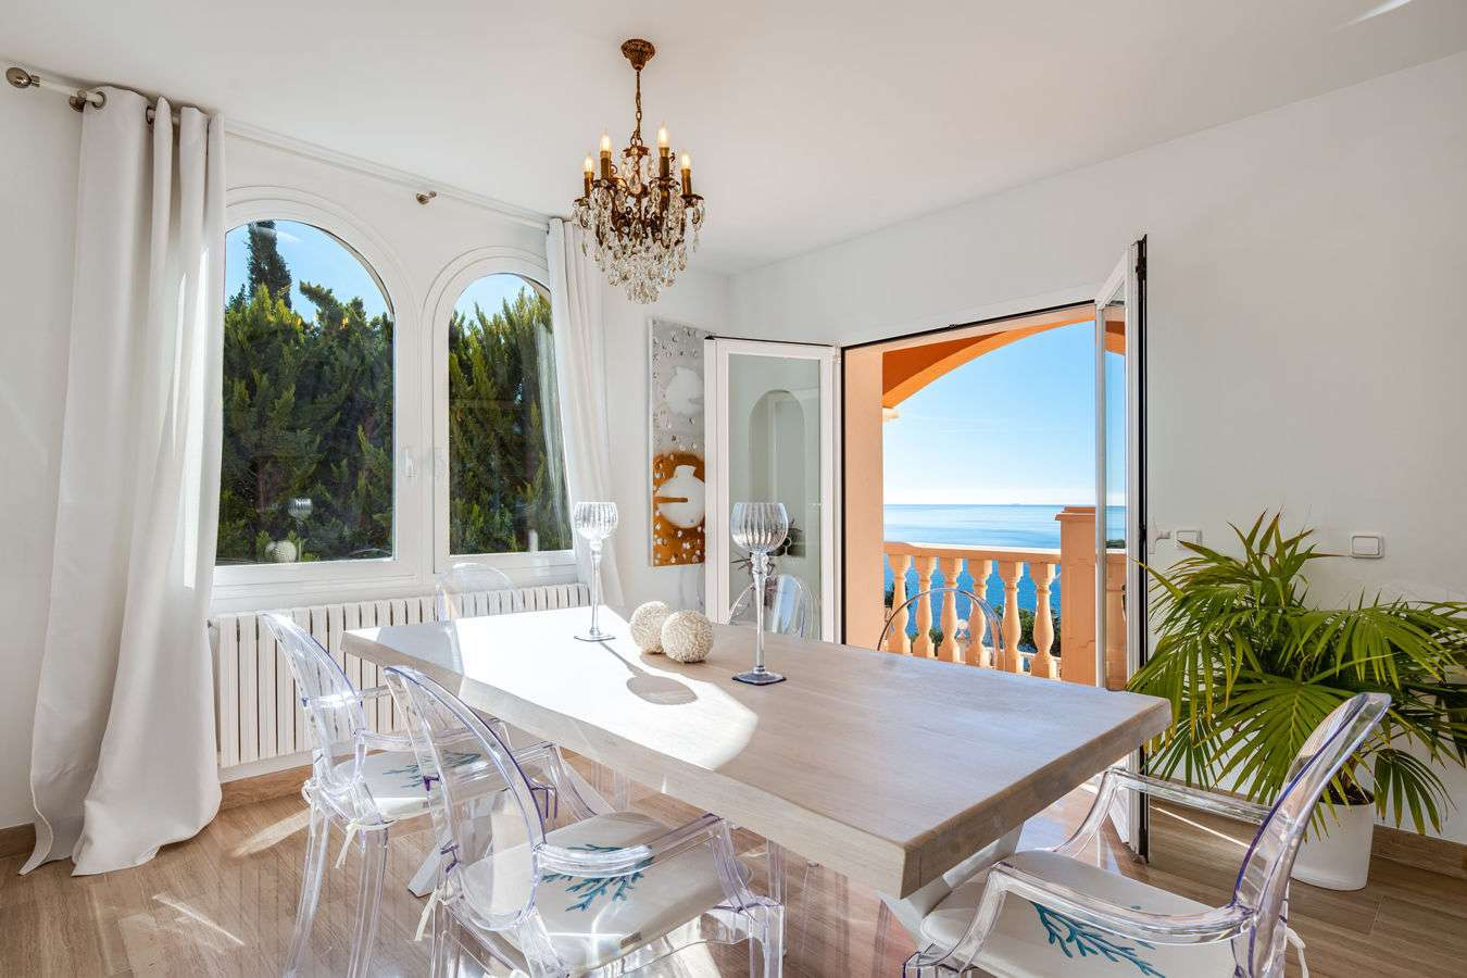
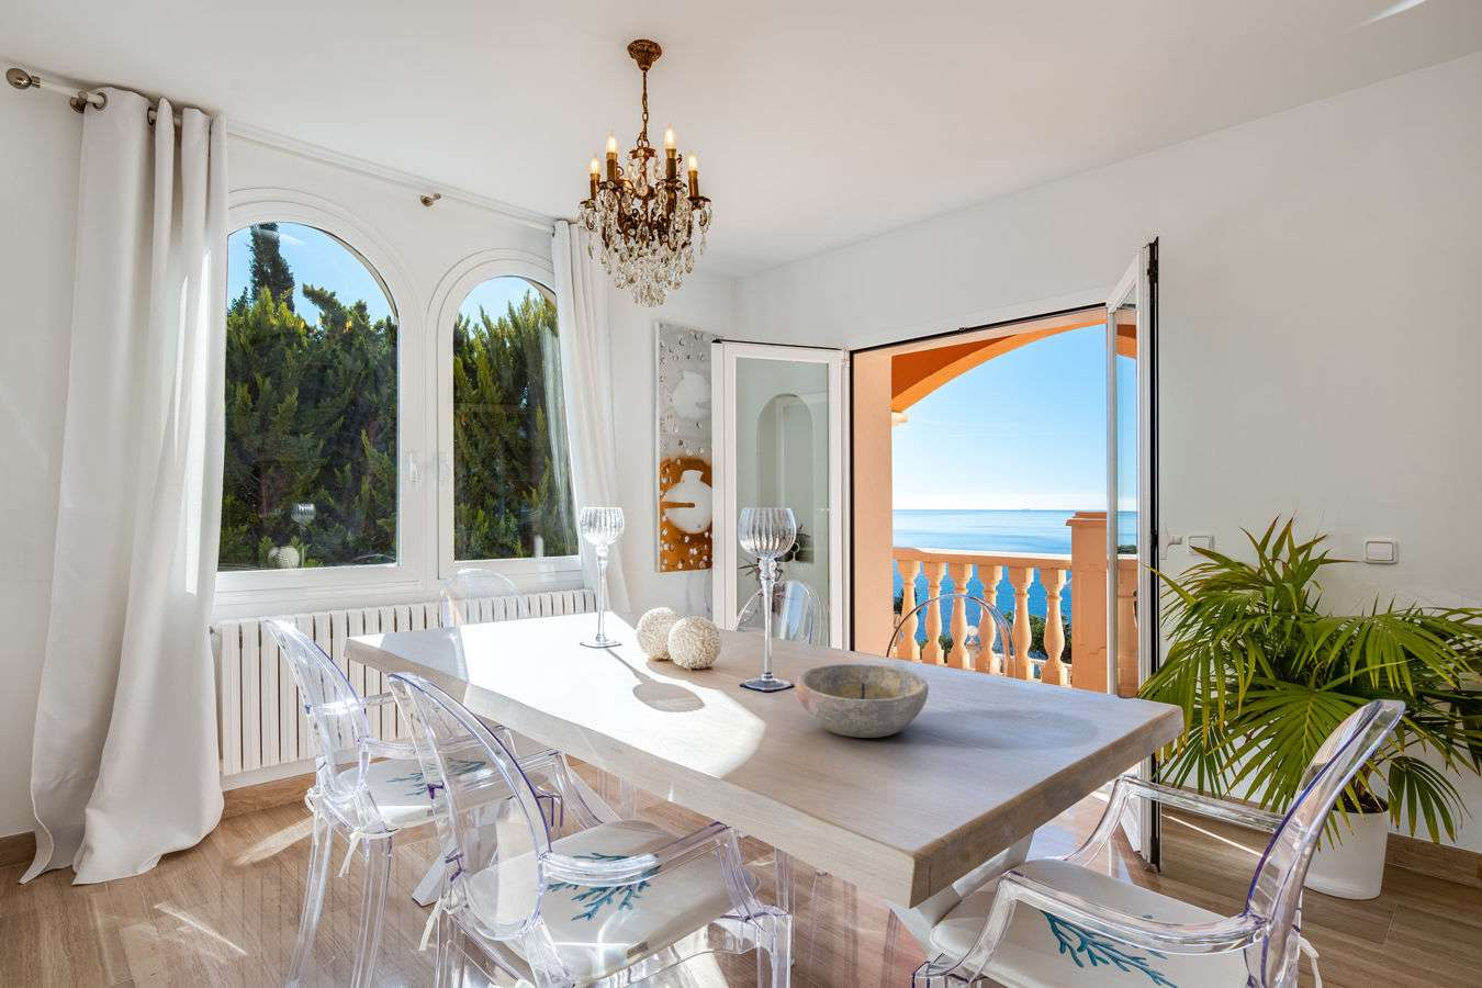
+ bowl (861, 702)
